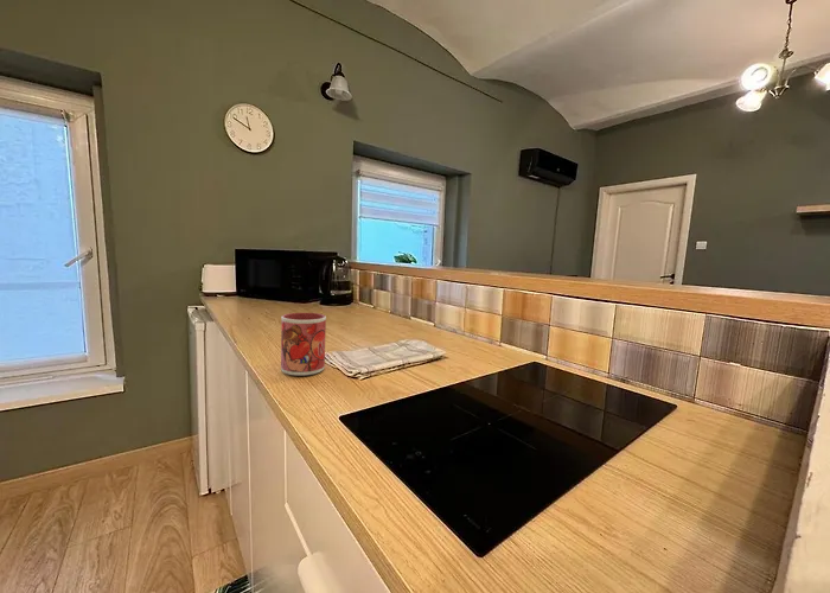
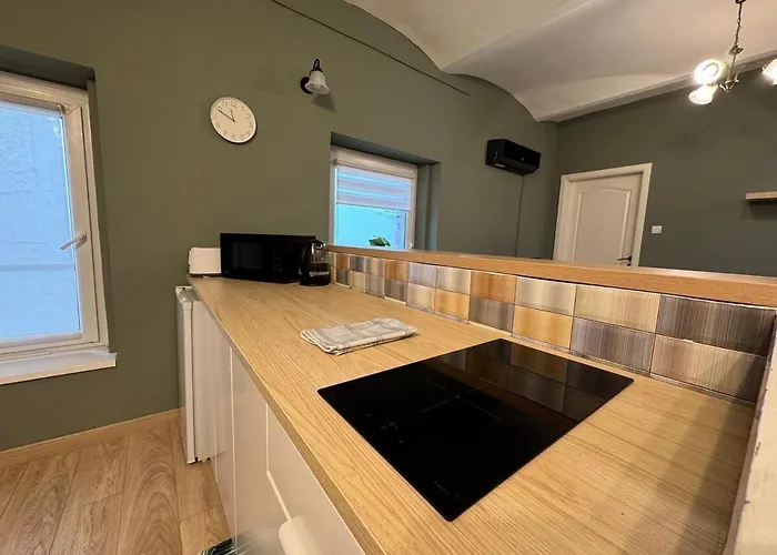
- mug (309, 340)
